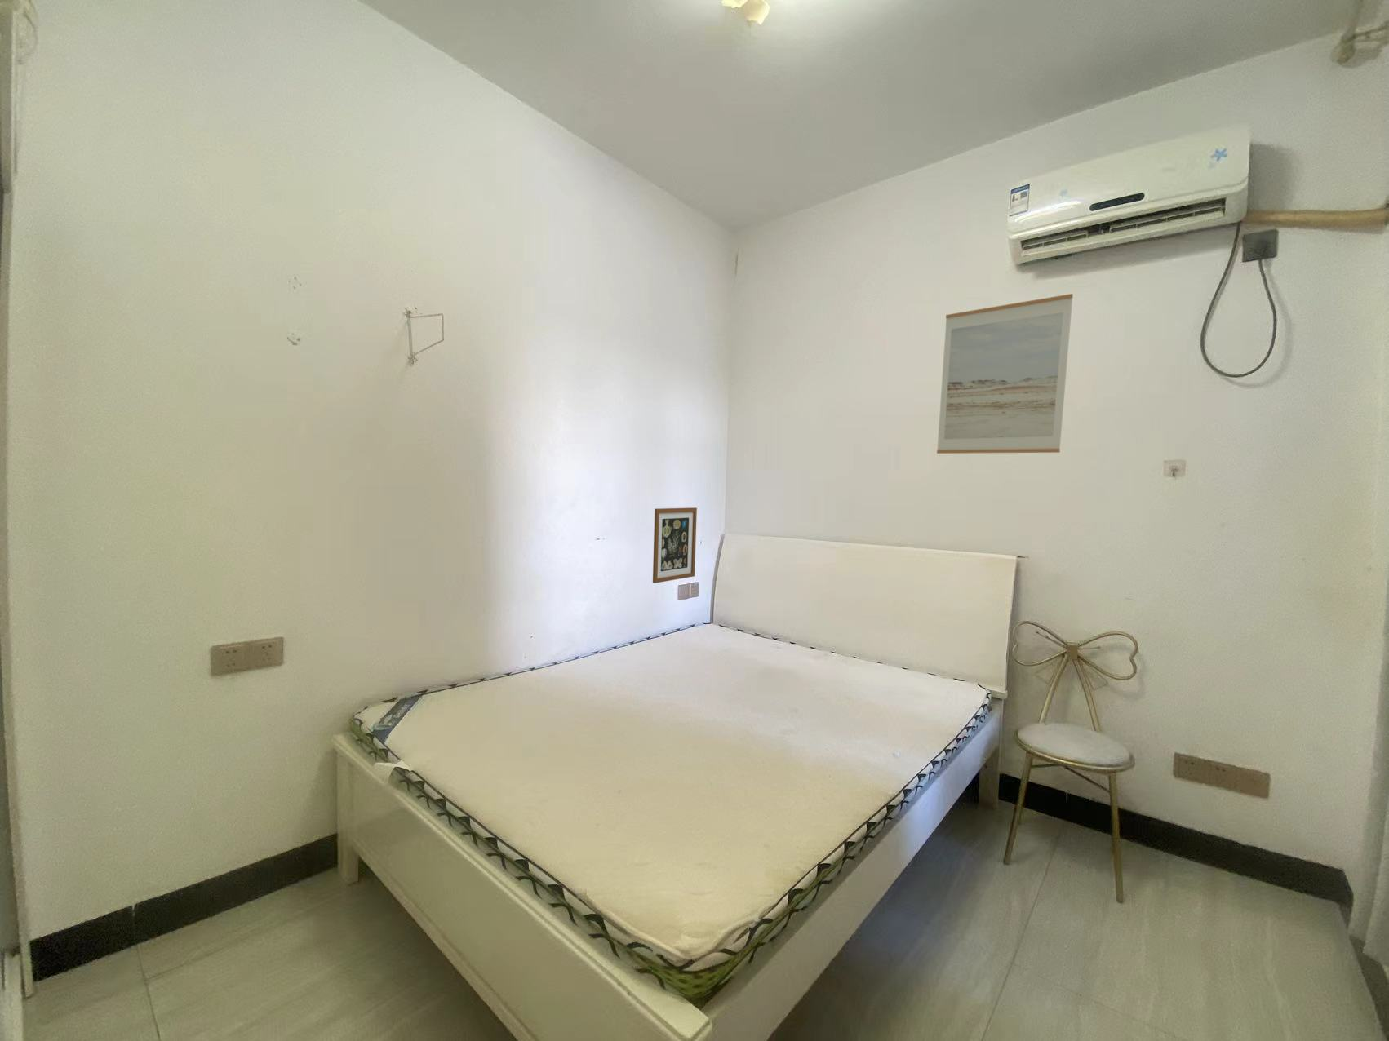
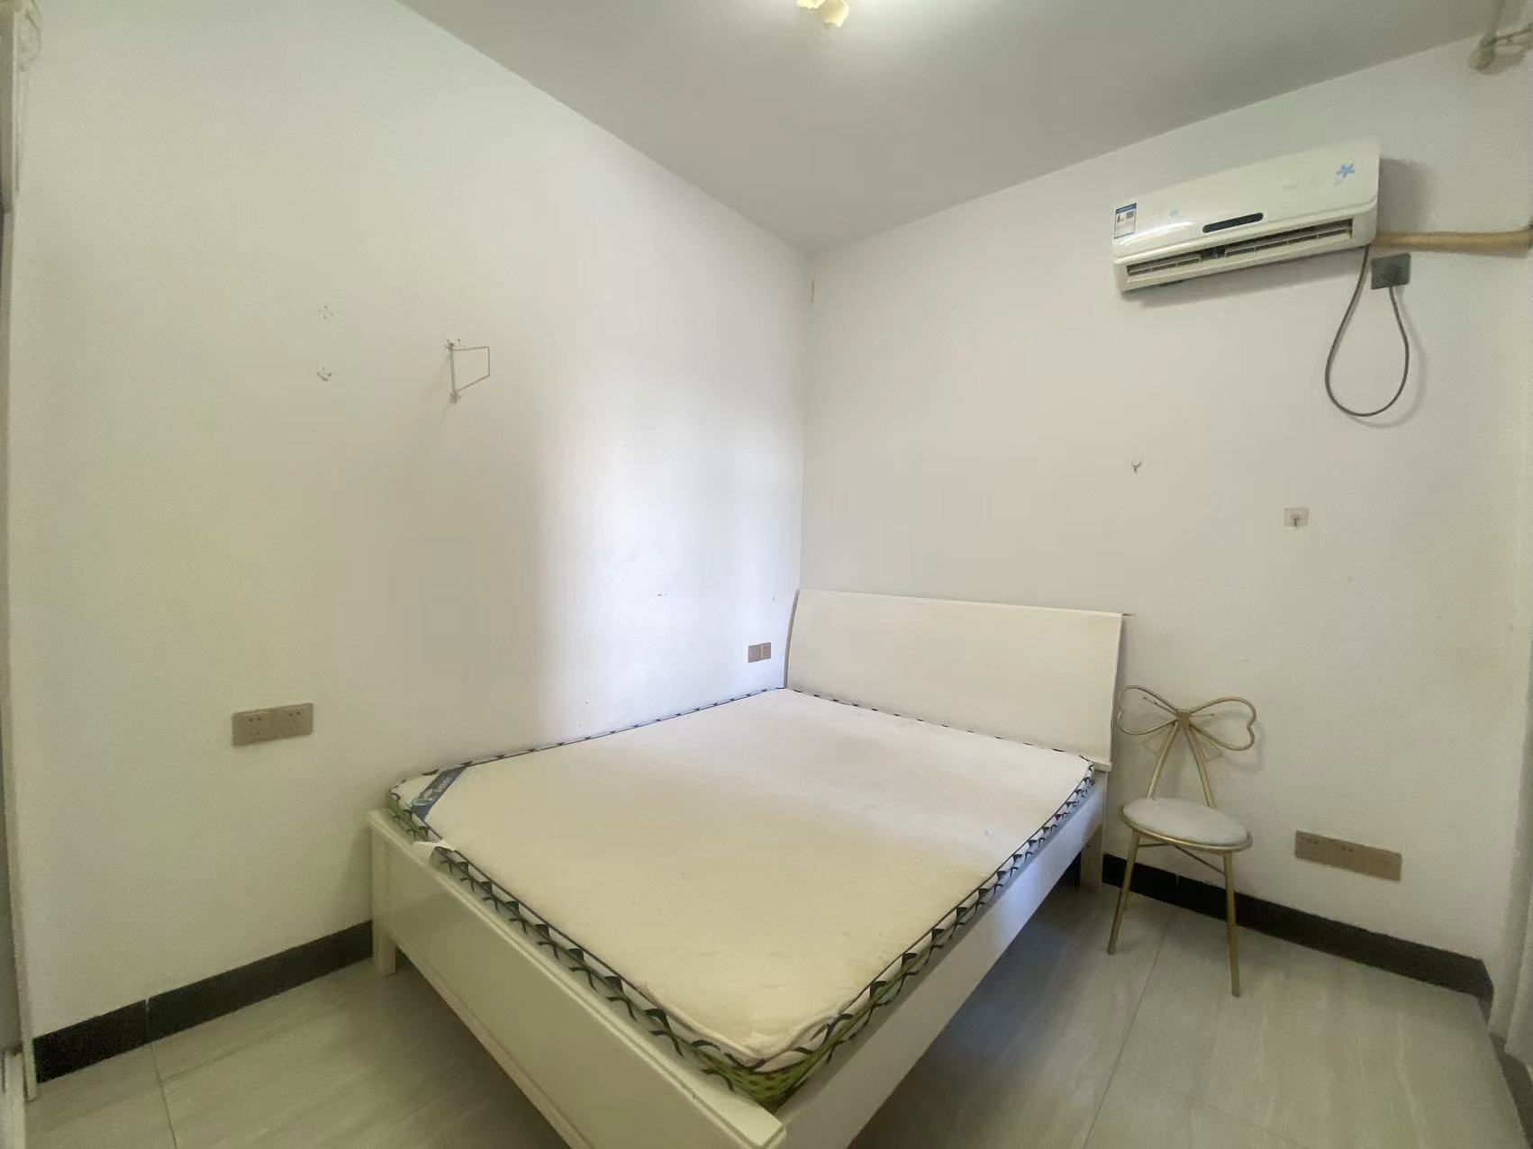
- wall art (1000, 379)
- wall art (675, 543)
